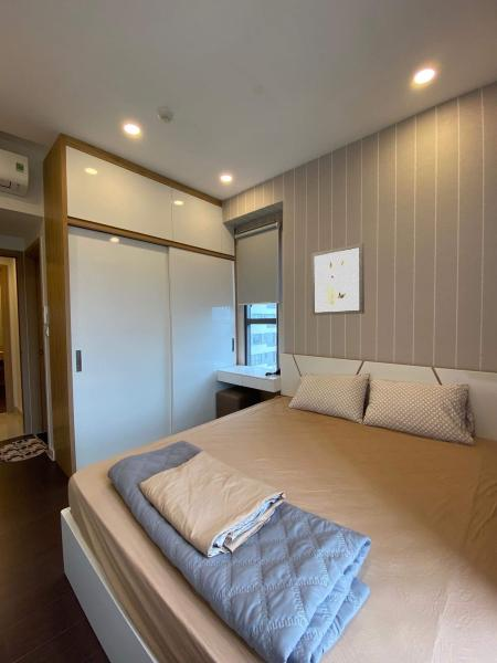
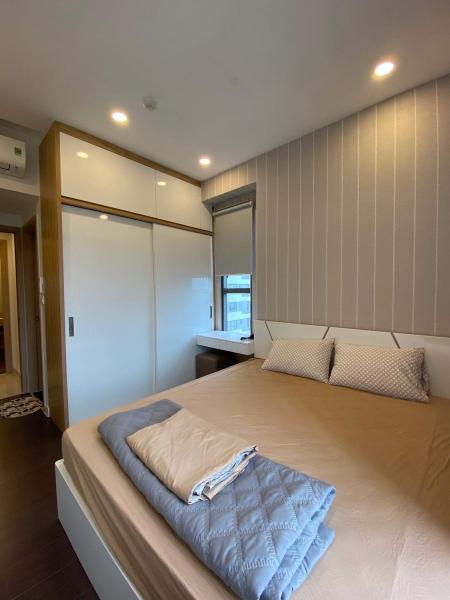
- wall art (336, 282)
